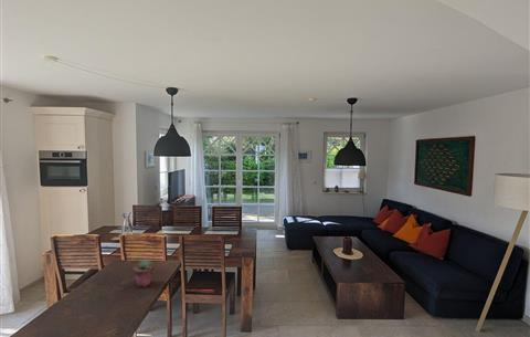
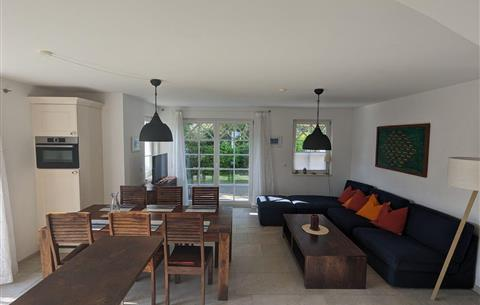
- potted succulent (144, 272)
